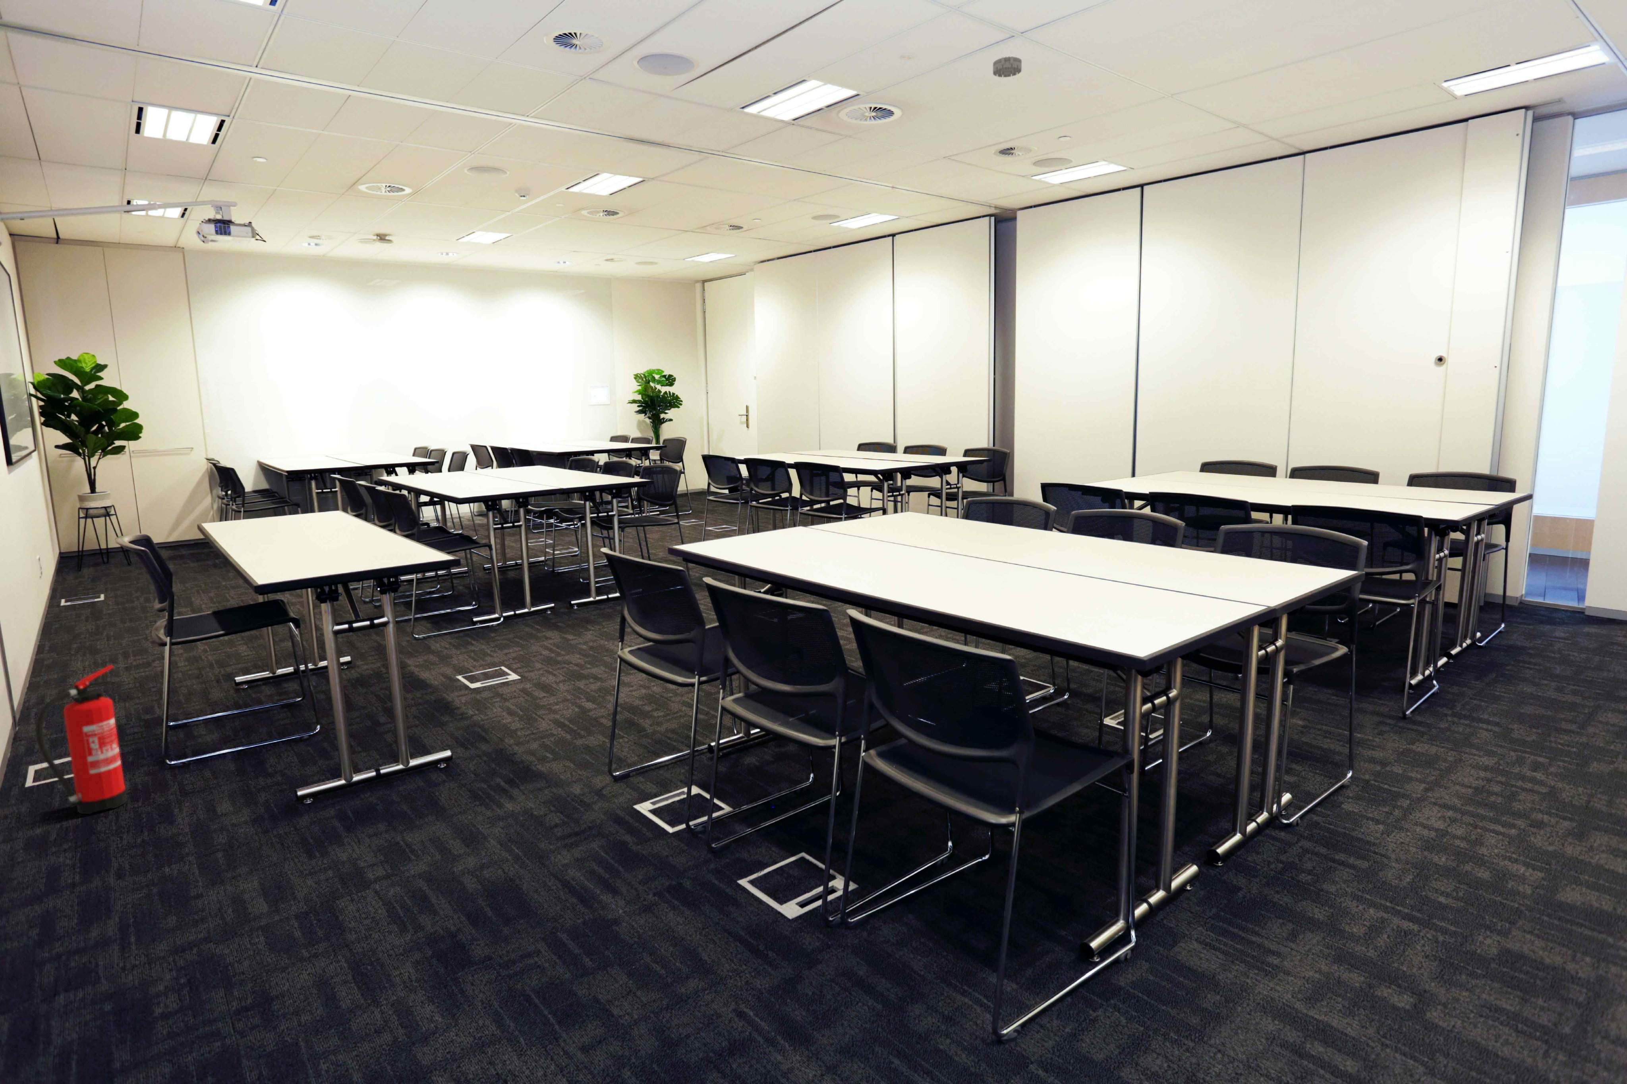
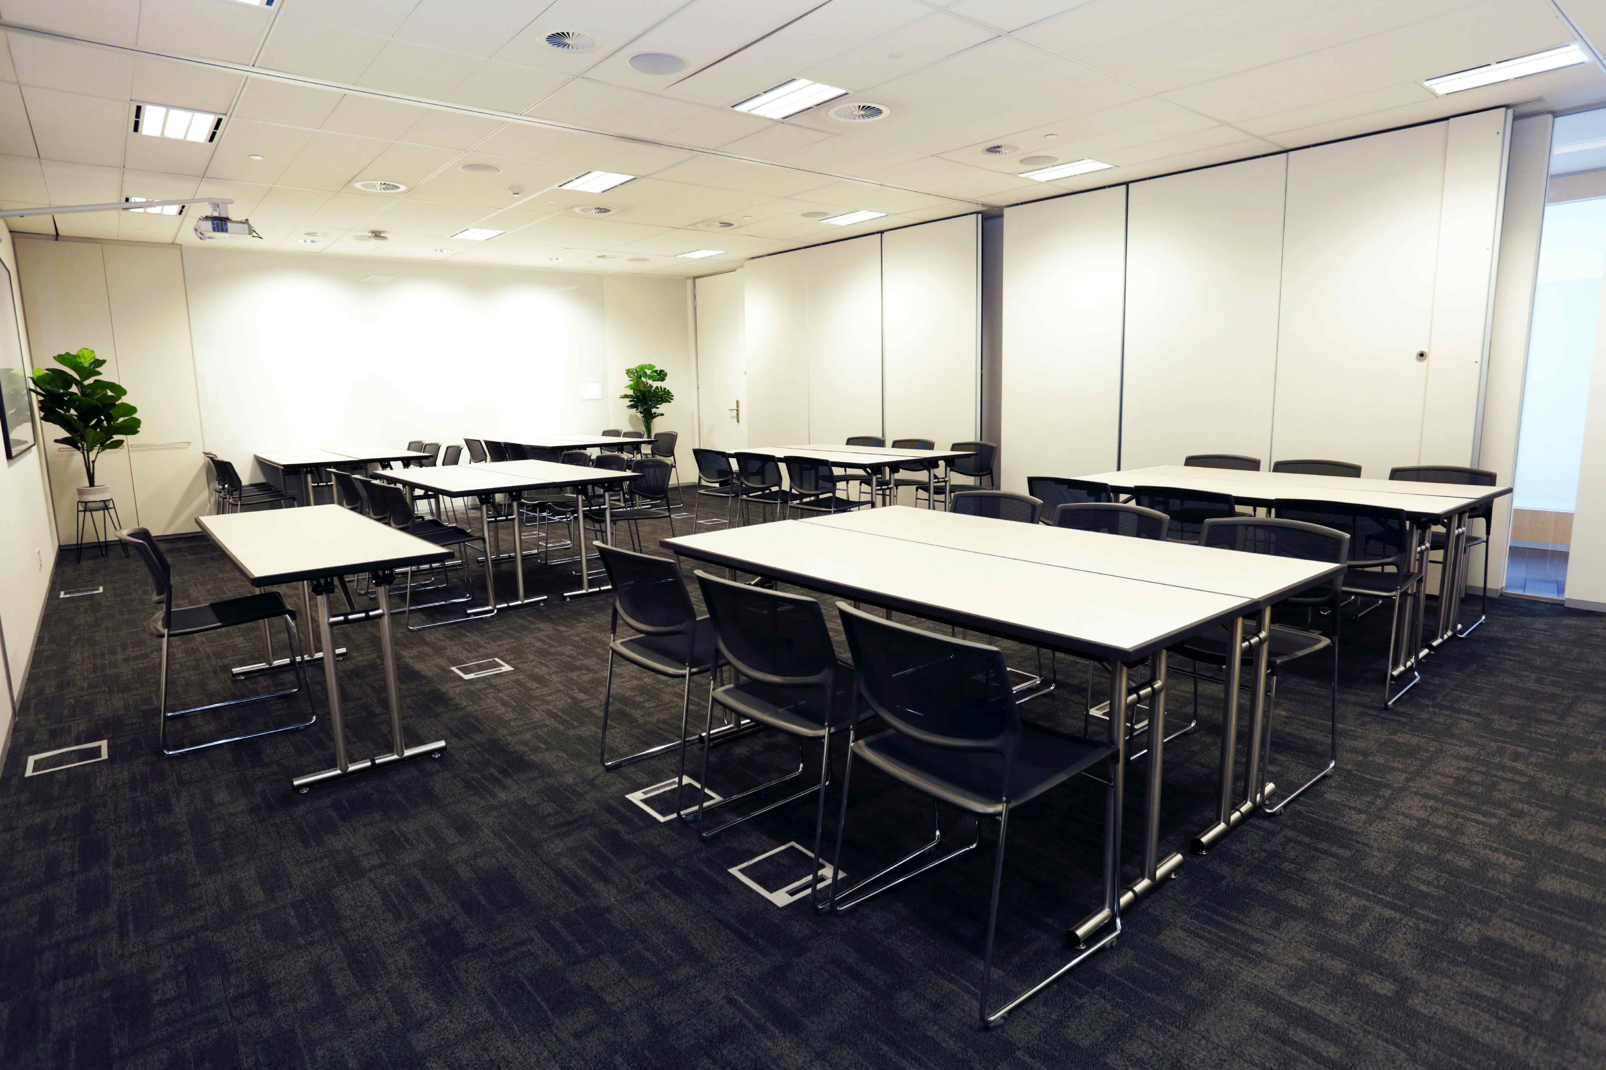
- smoke detector (1007, 67)
- fire extinguisher (82, 743)
